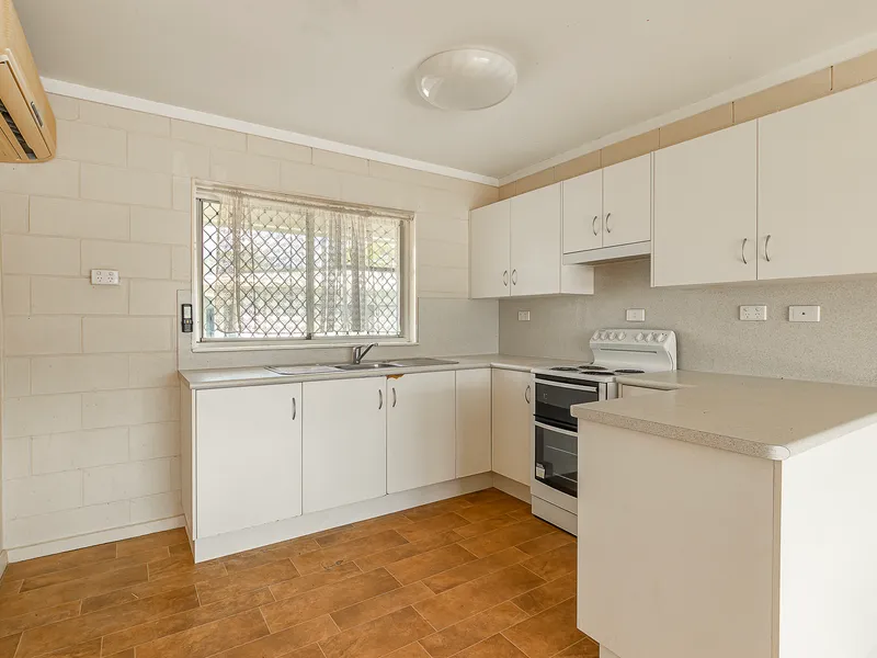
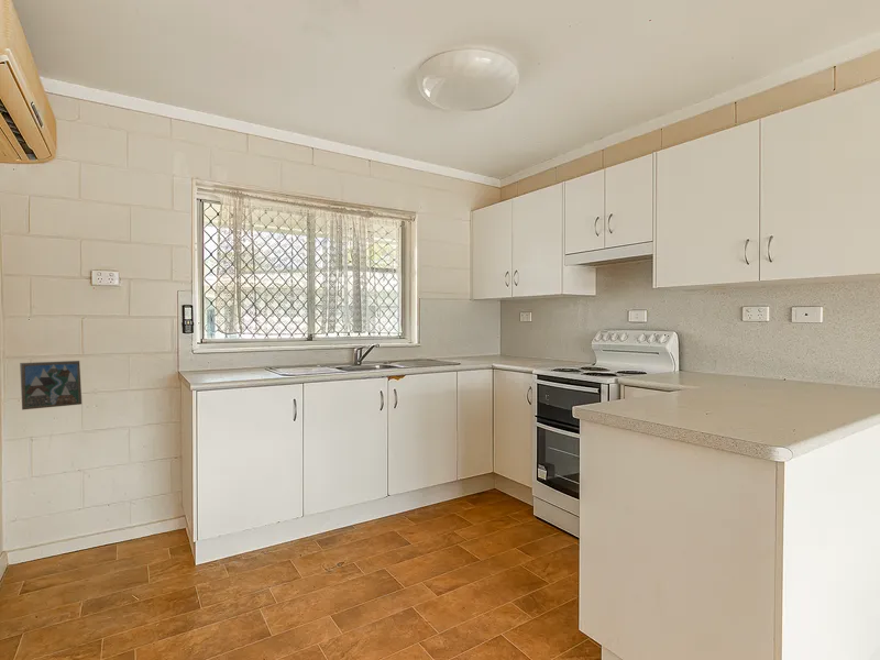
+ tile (52, 384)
